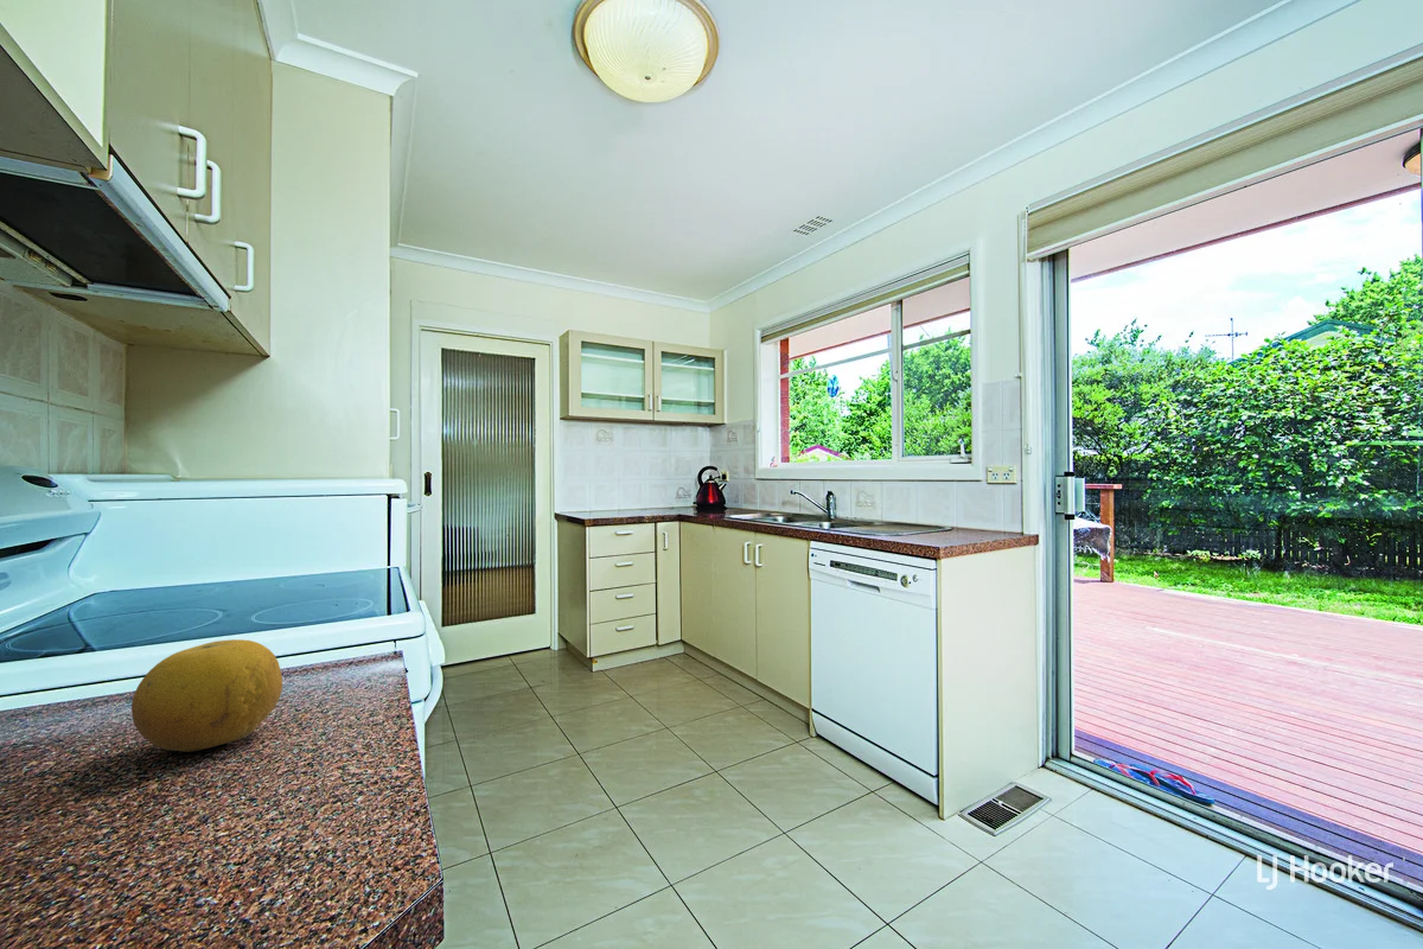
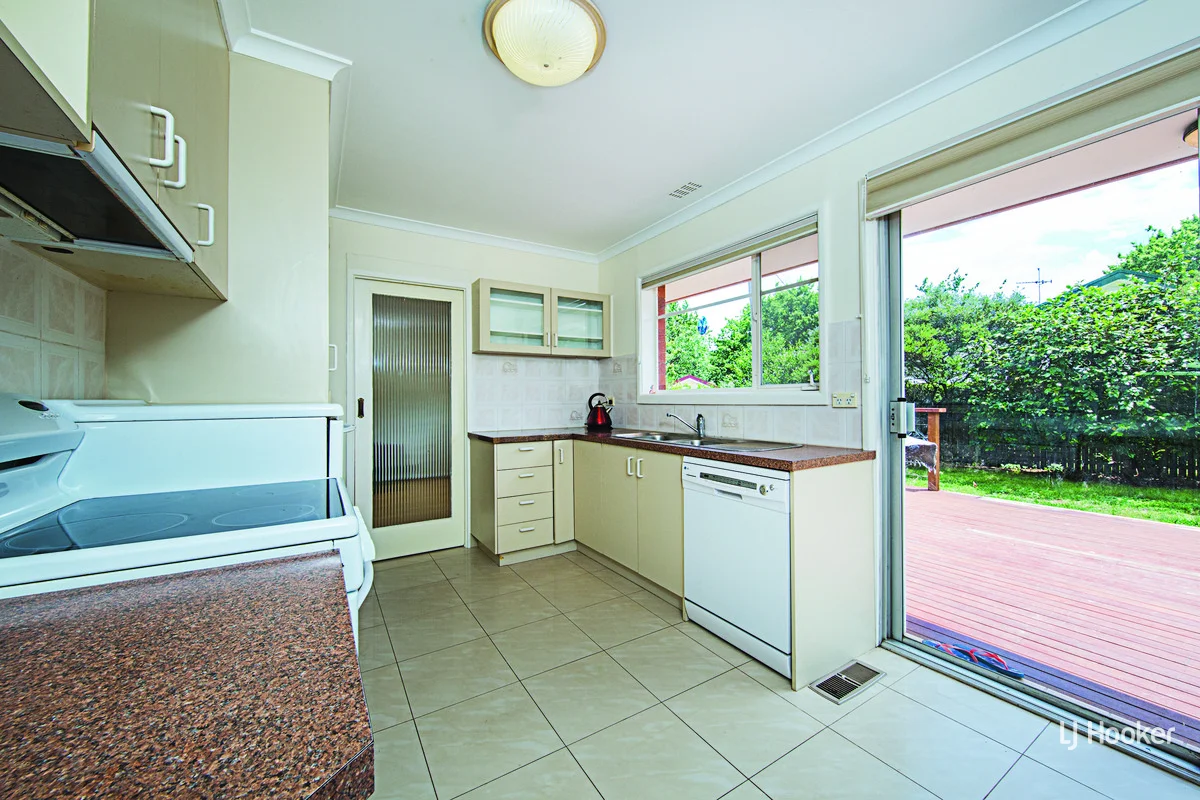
- fruit (211, 693)
